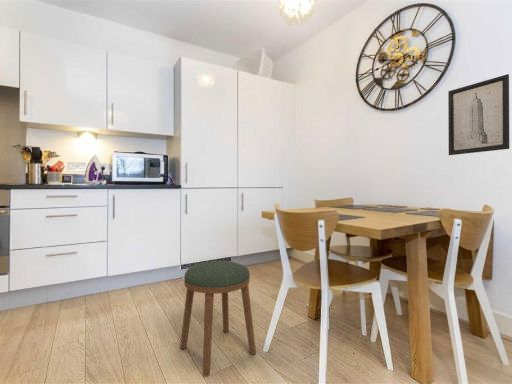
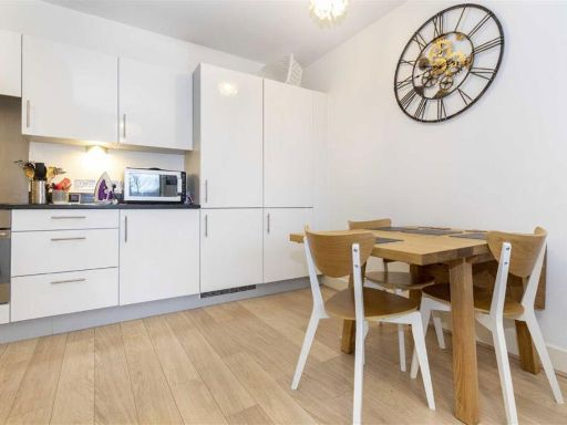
- wall art (476, 117)
- stool (222, 307)
